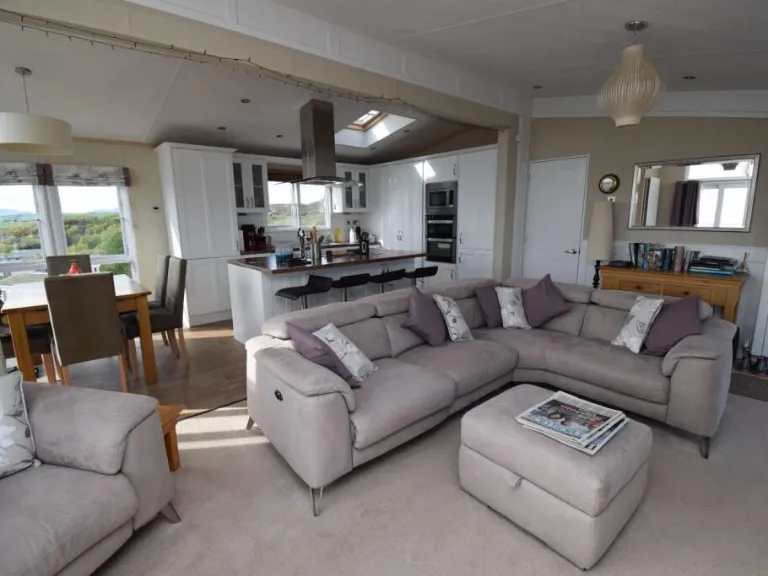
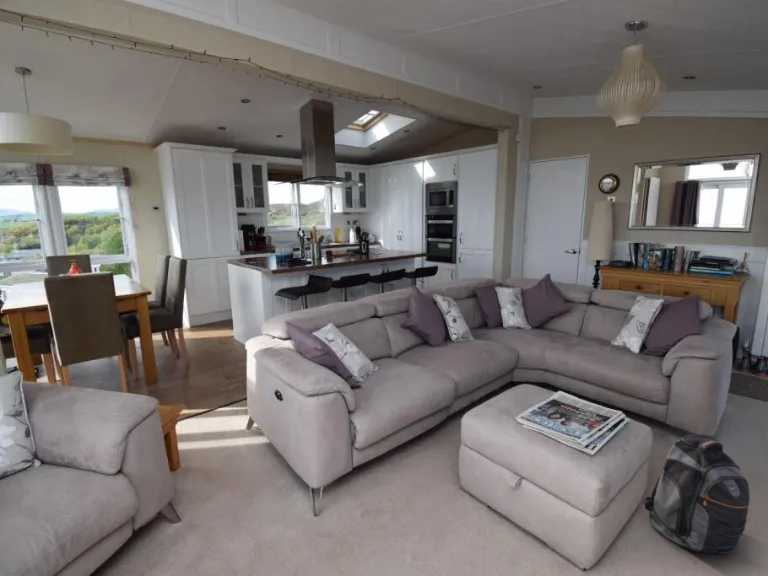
+ backpack (697, 485)
